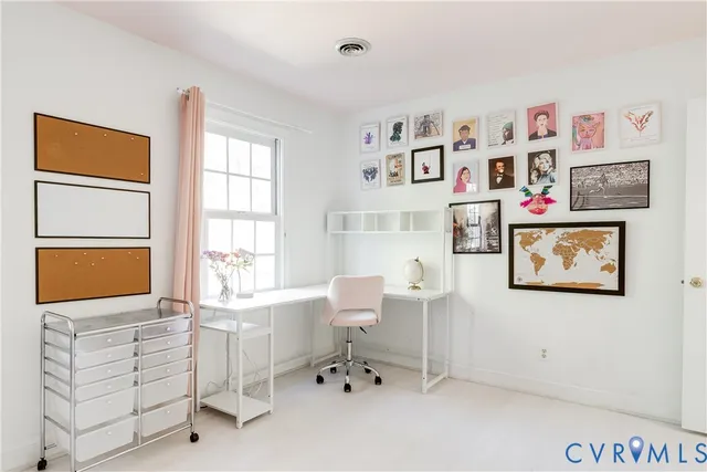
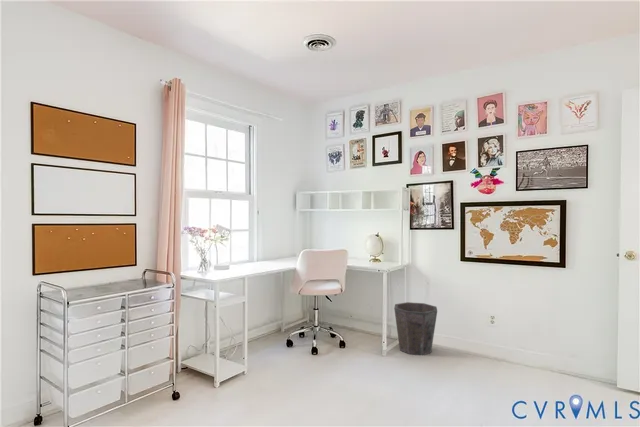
+ waste bin (415, 328)
